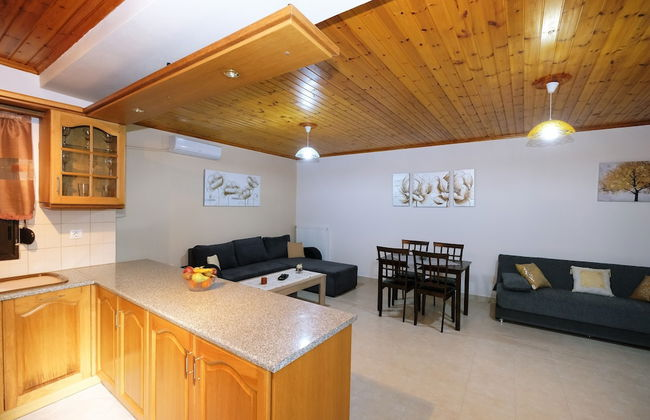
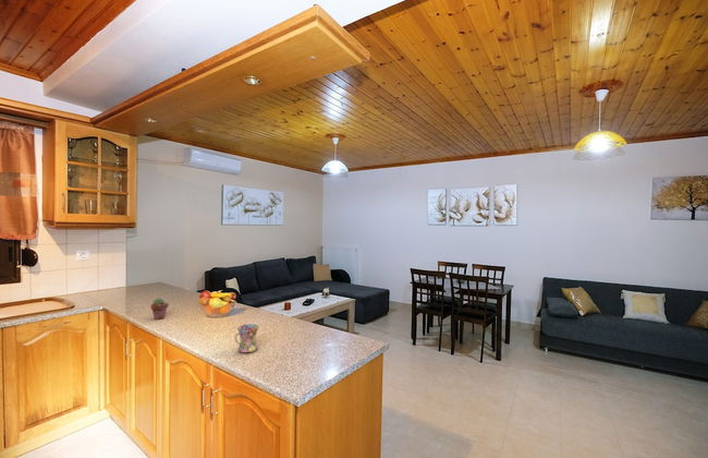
+ potted succulent (159, 308)
+ mug (245, 339)
